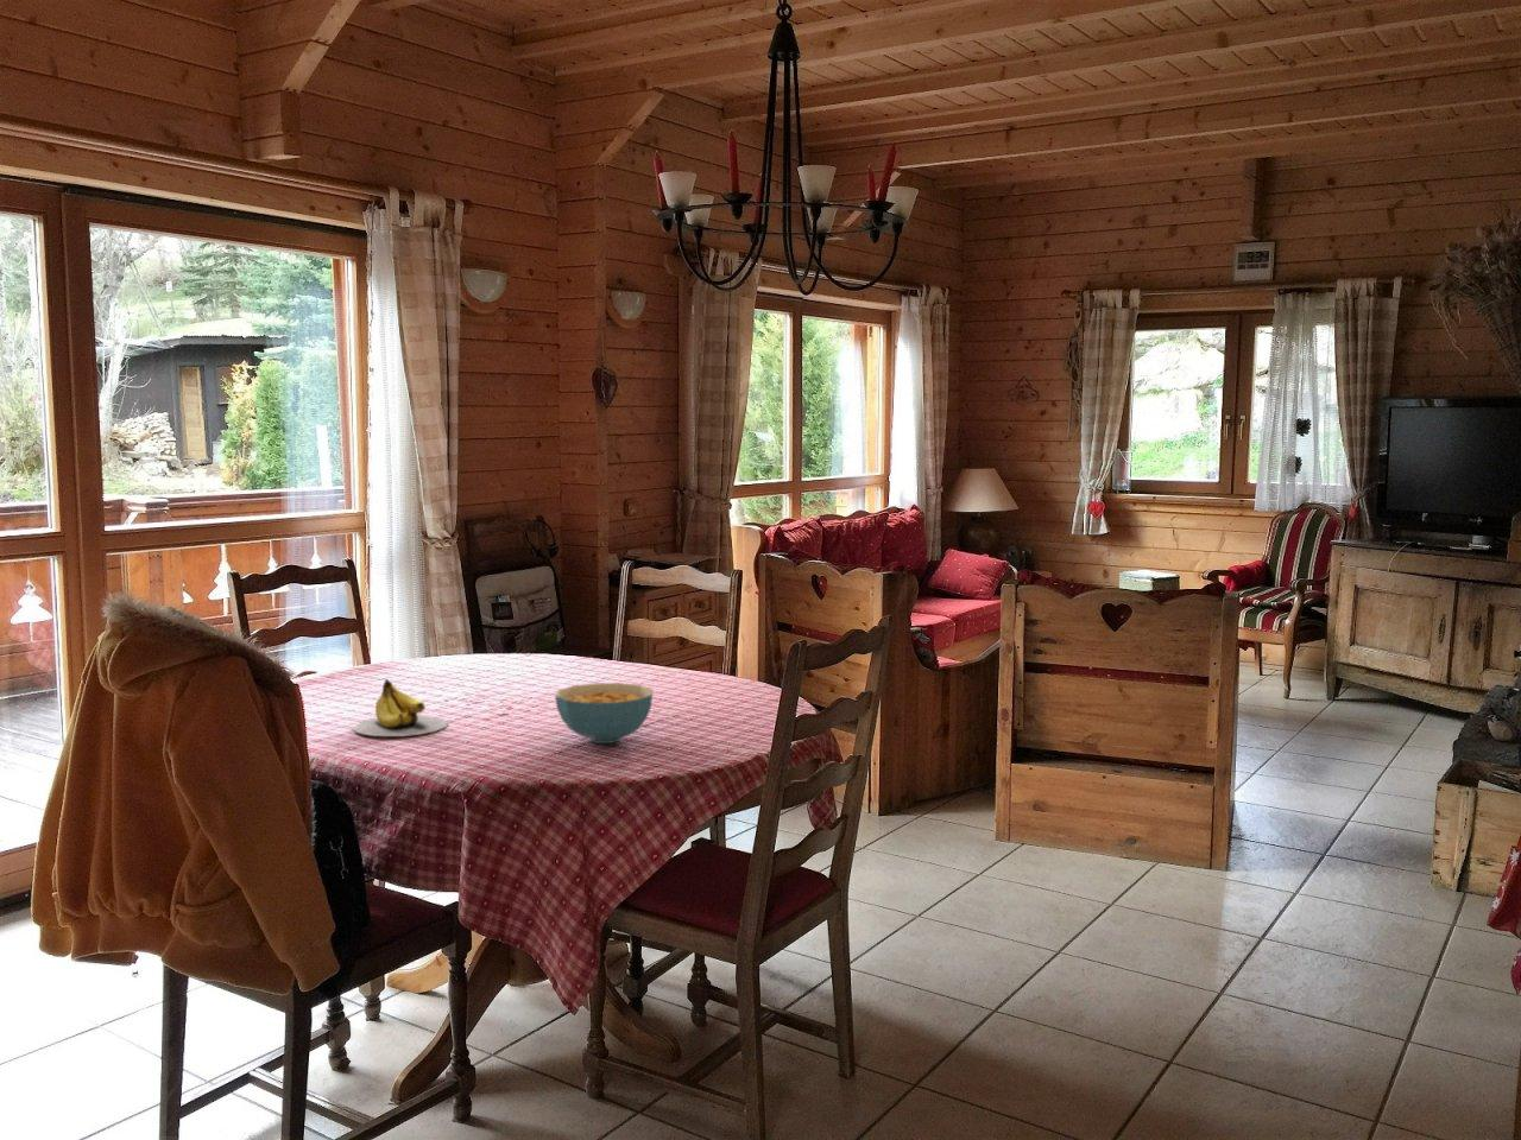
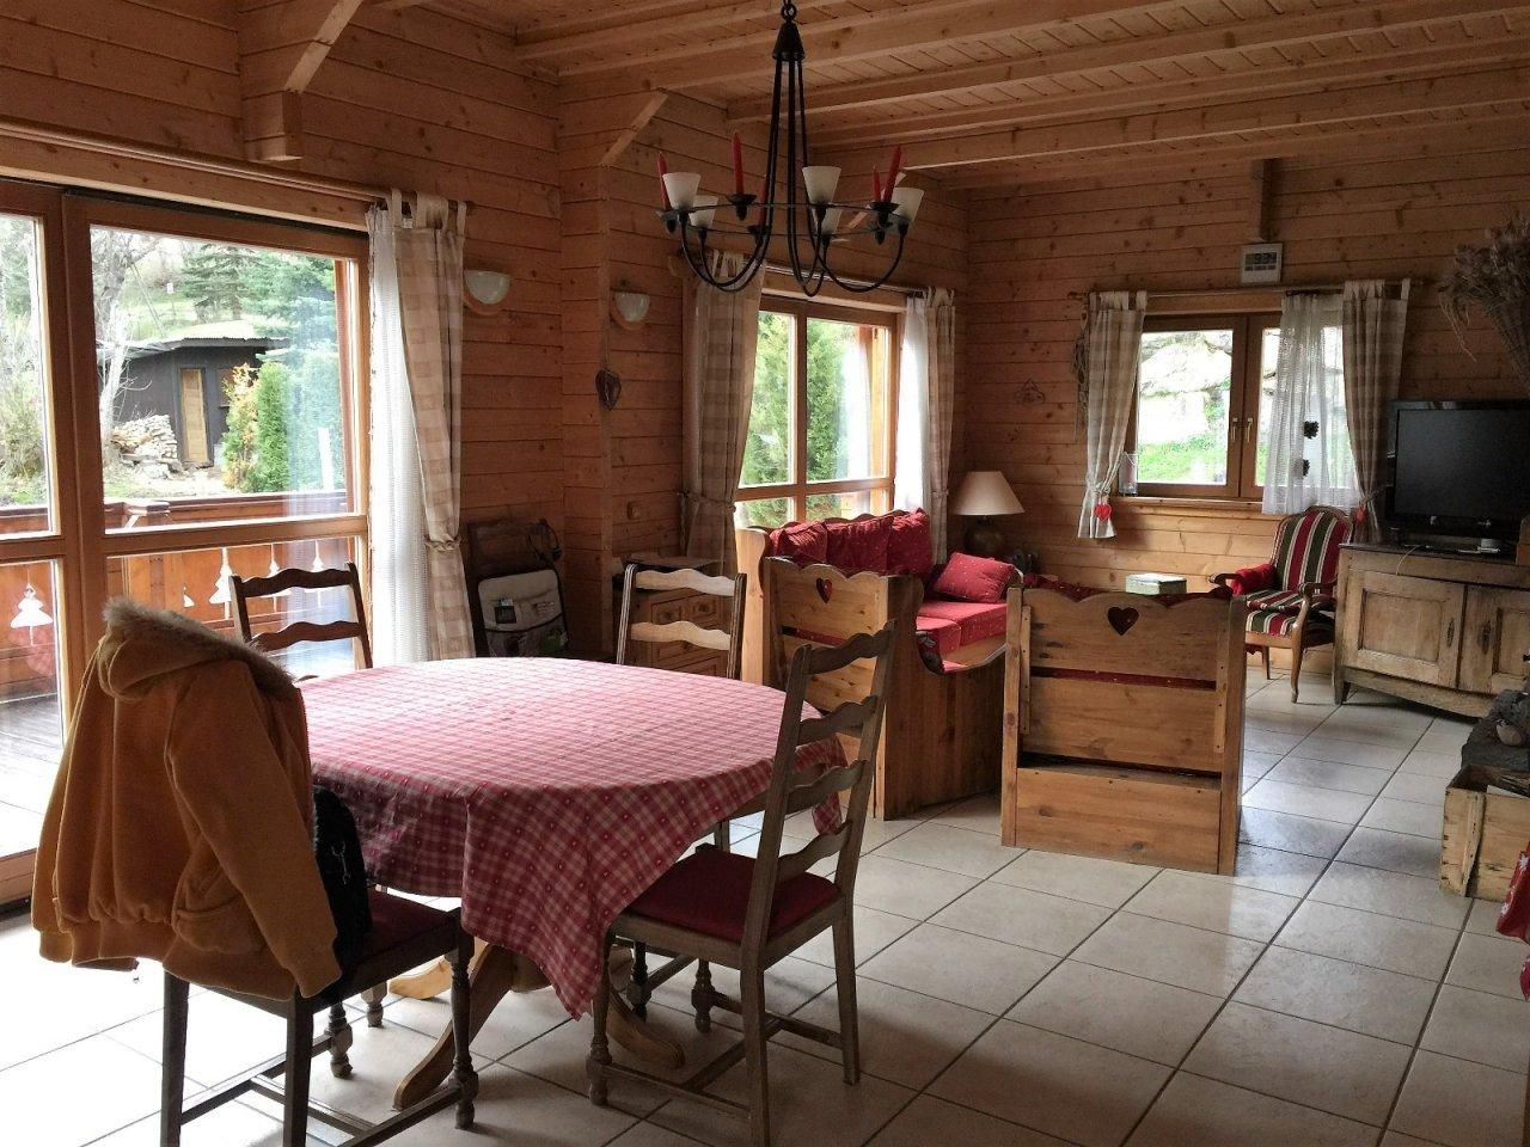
- cereal bowl (605, 716)
- banana (399, 703)
